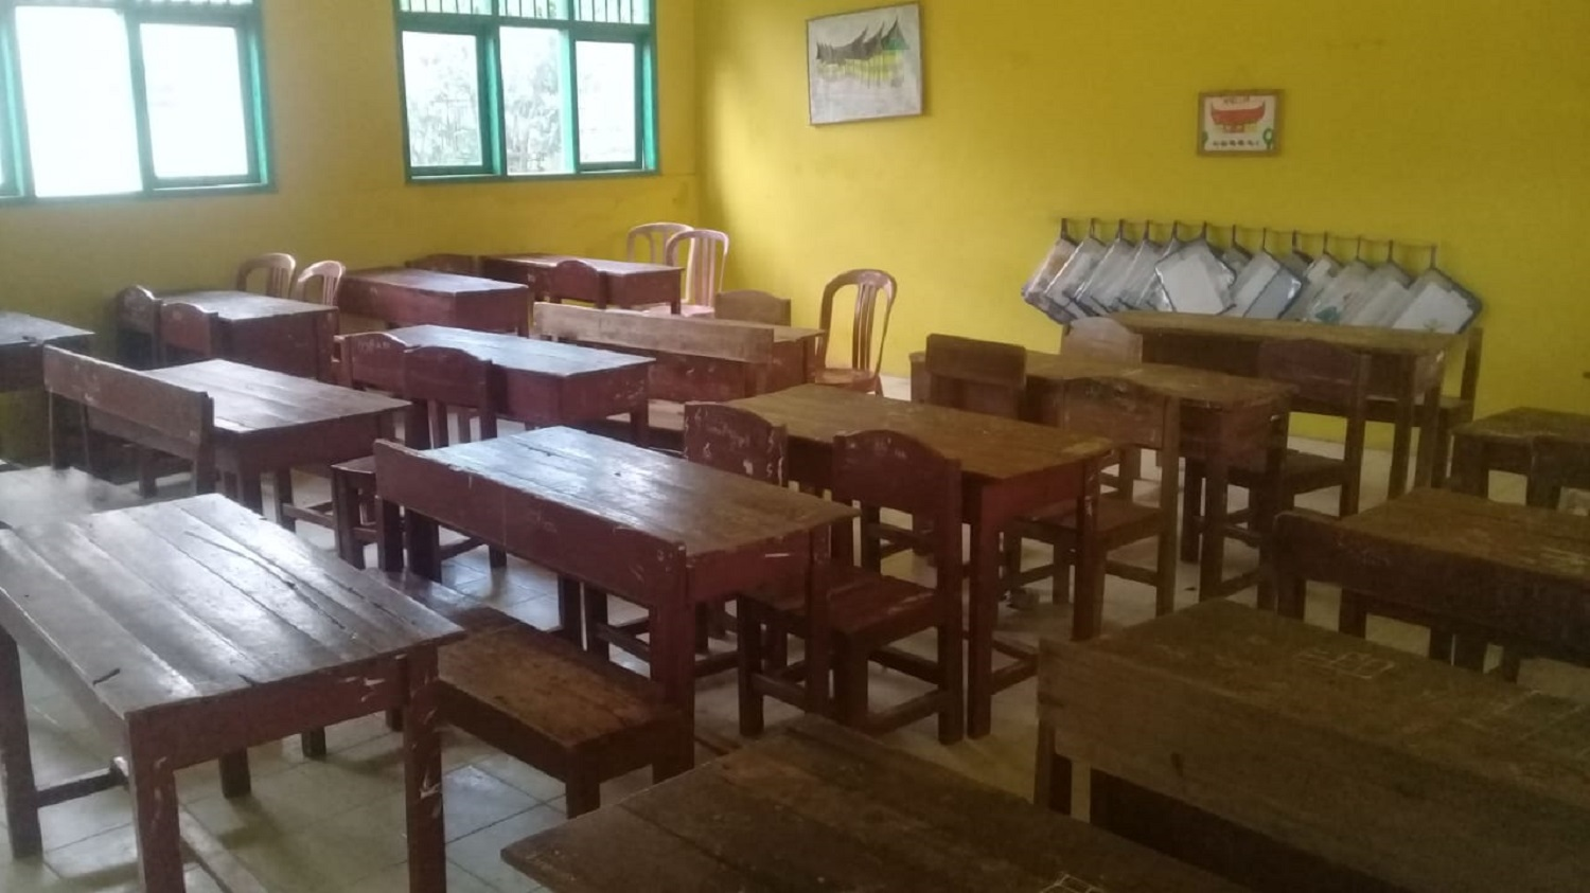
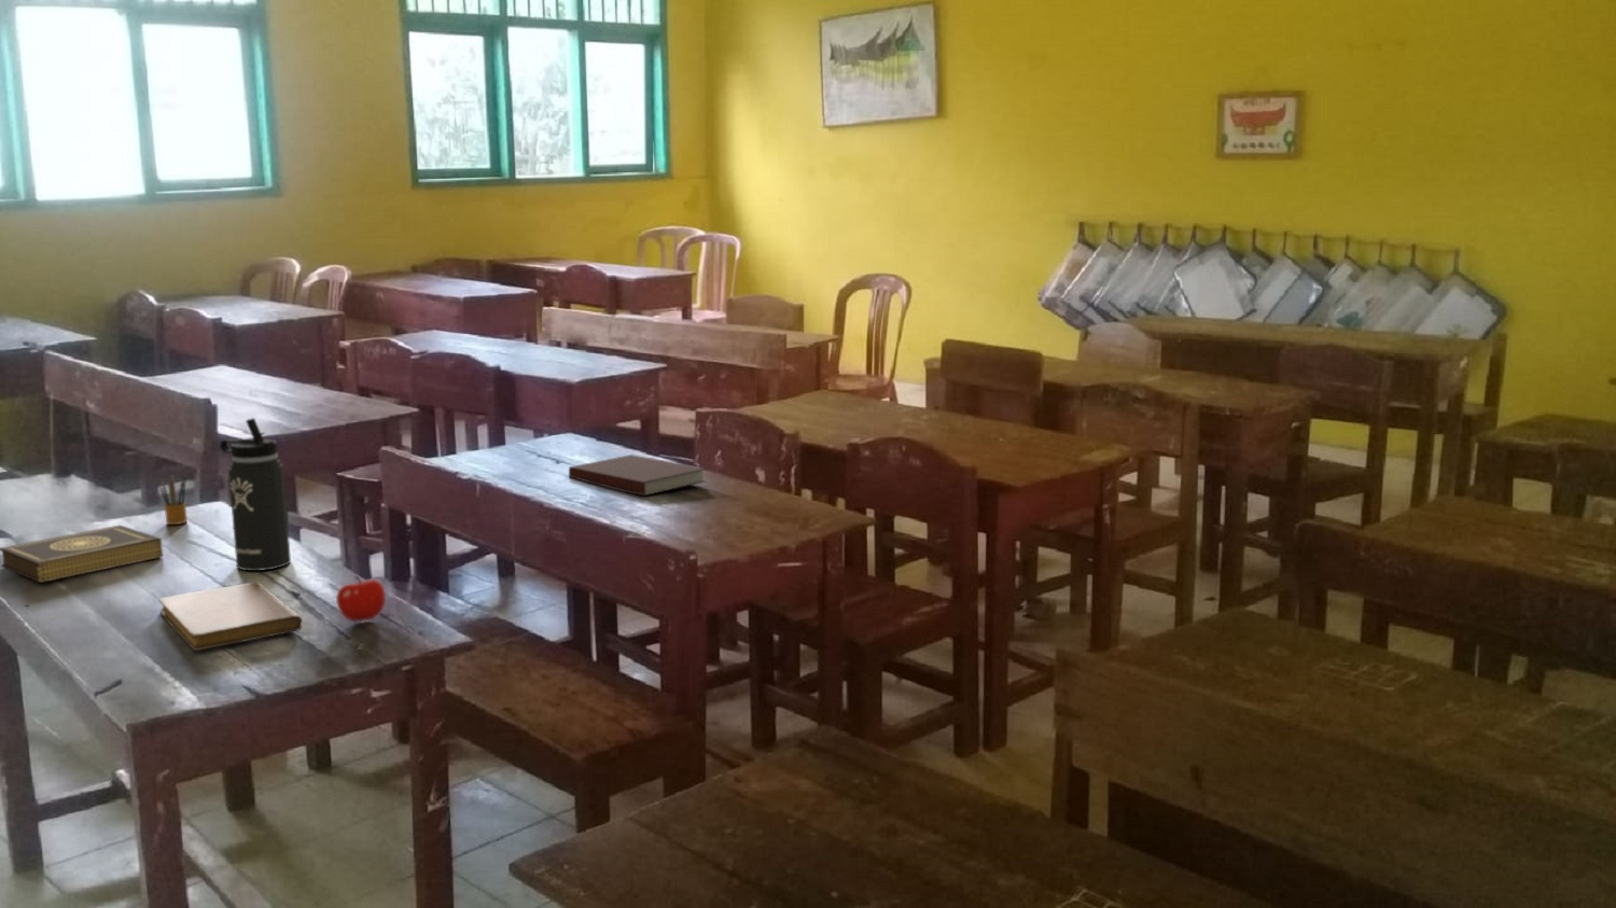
+ pencil box (175, 498)
+ thermos bottle (252, 491)
+ apple (361, 598)
+ notebook (229, 613)
+ book (82, 552)
+ notebook (637, 474)
